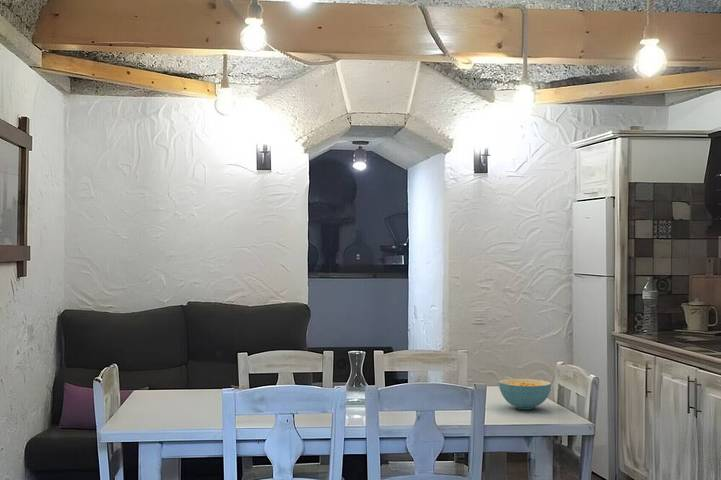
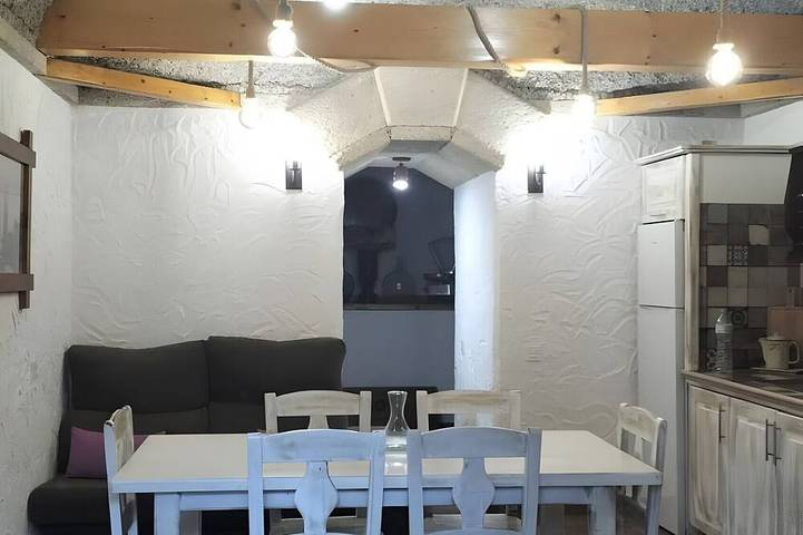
- cereal bowl (524, 395)
